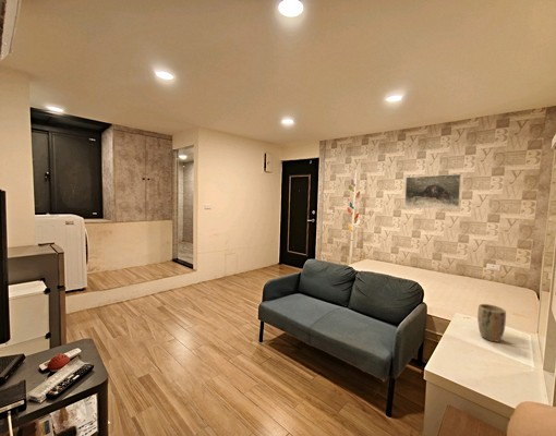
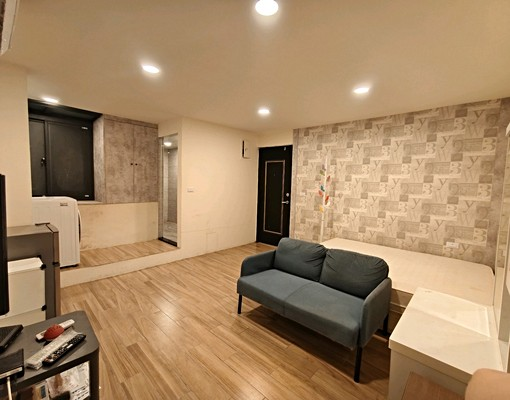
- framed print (431, 192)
- plant pot (491, 323)
